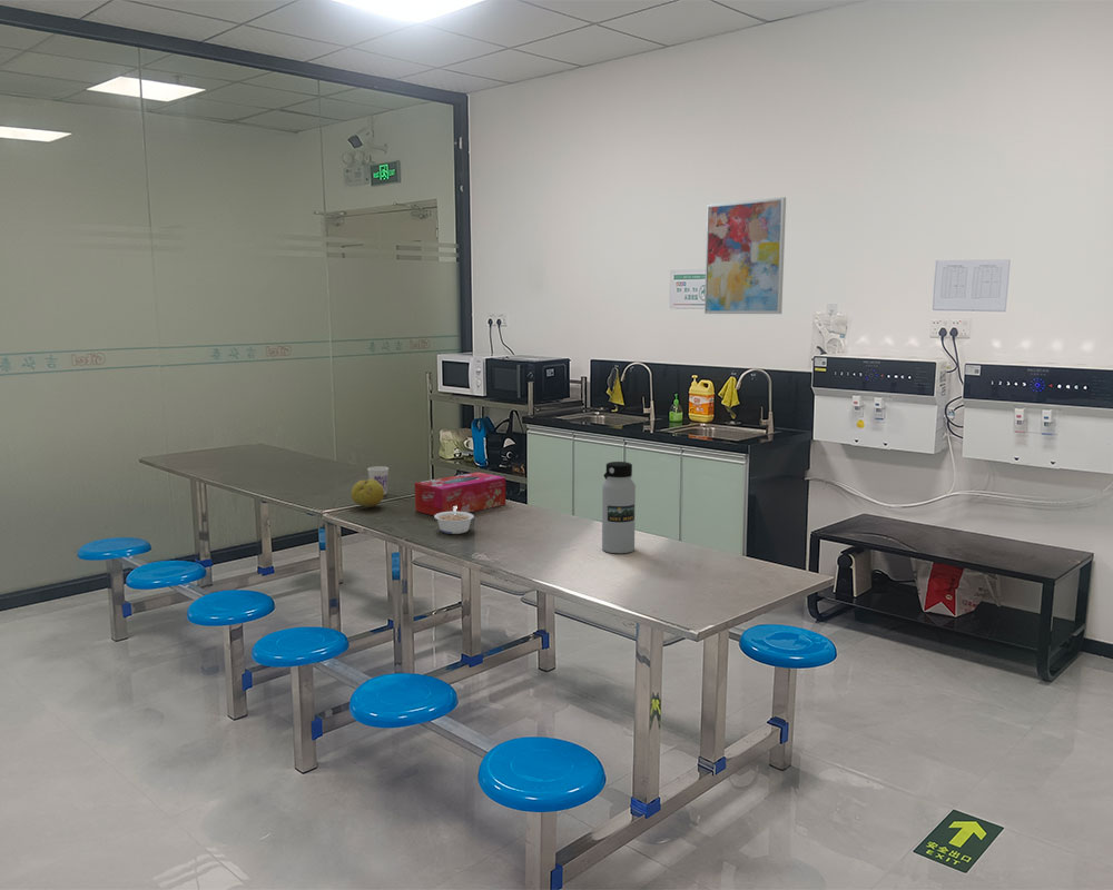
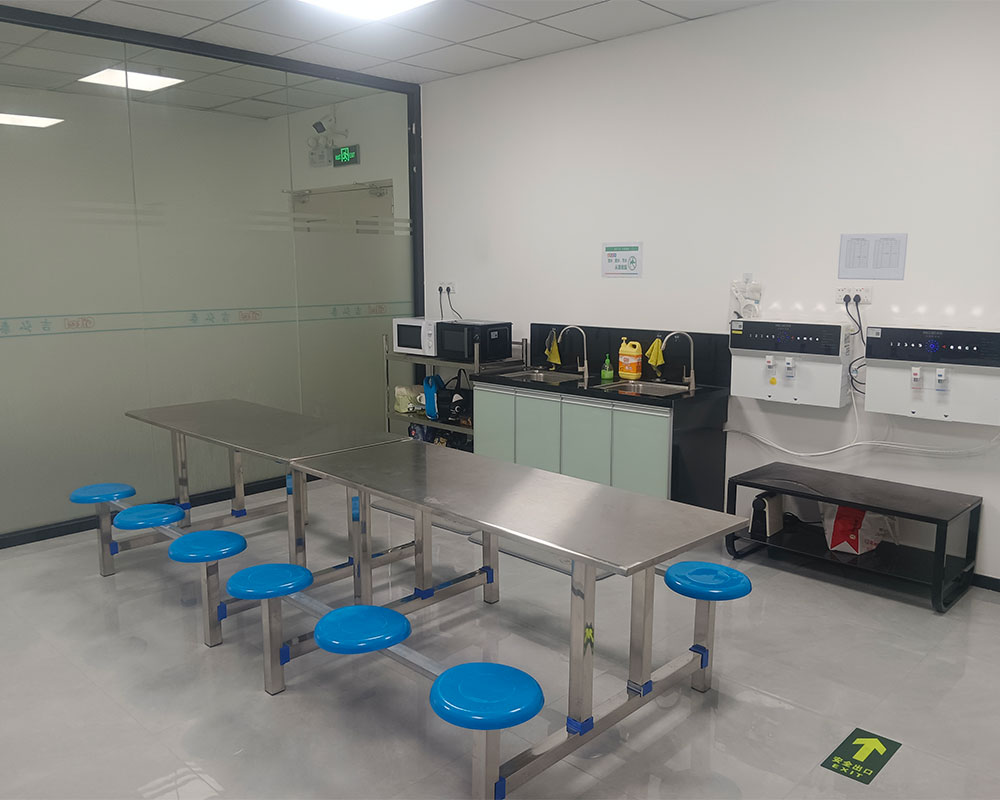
- cup (378, 481)
- tissue box (461, 493)
- fruit (368, 493)
- legume (453, 521)
- water bottle (618, 506)
- wall art (743, 258)
